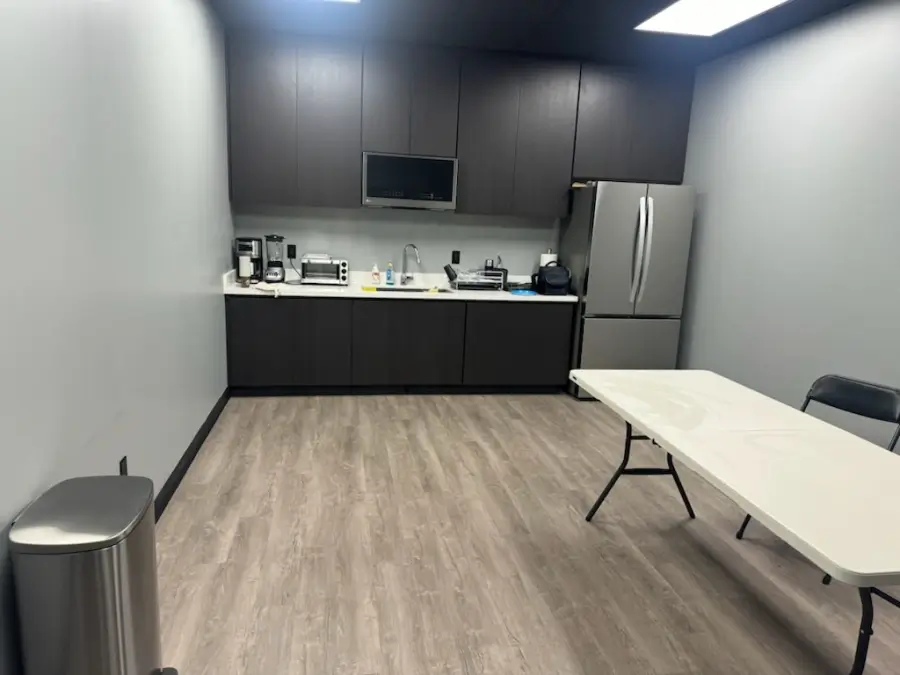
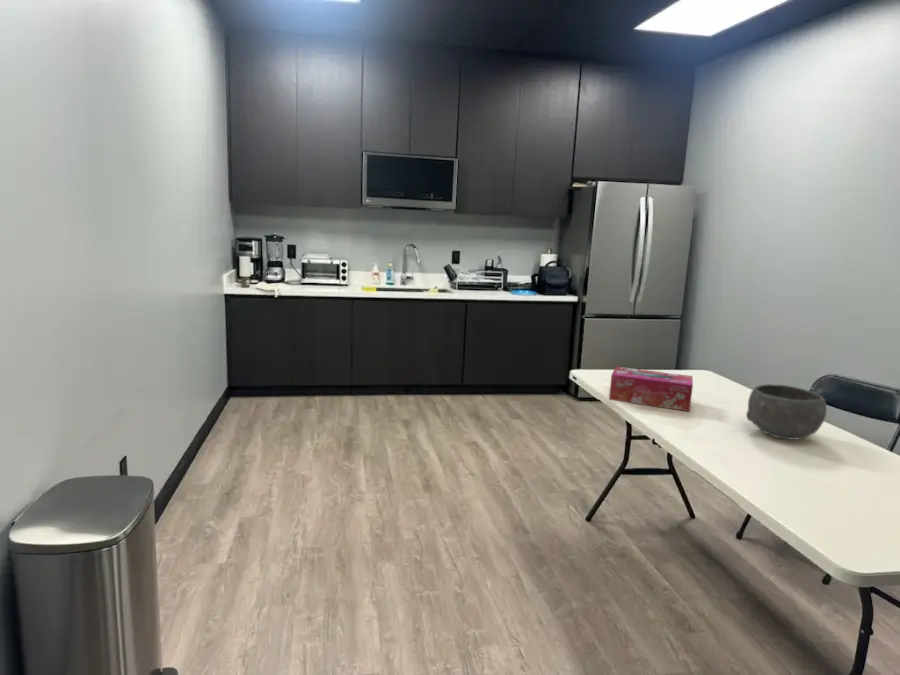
+ tissue box (650, 387)
+ bowl (784, 413)
